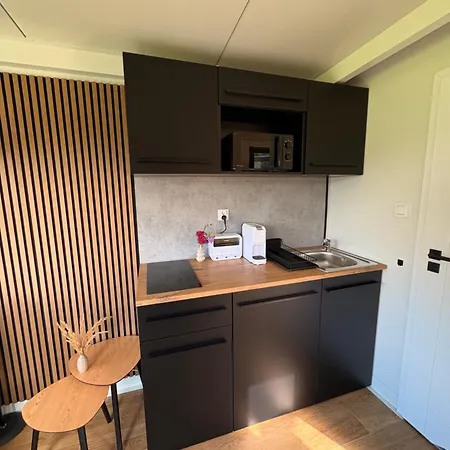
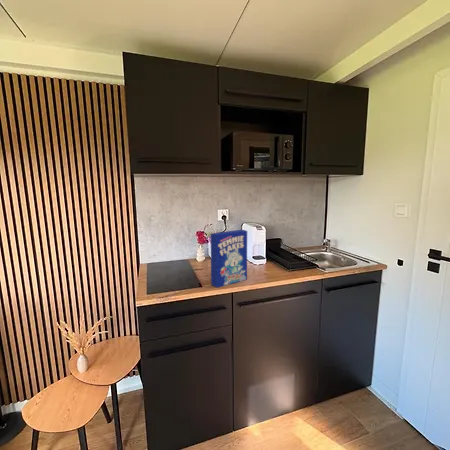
+ cereal box (229, 257)
